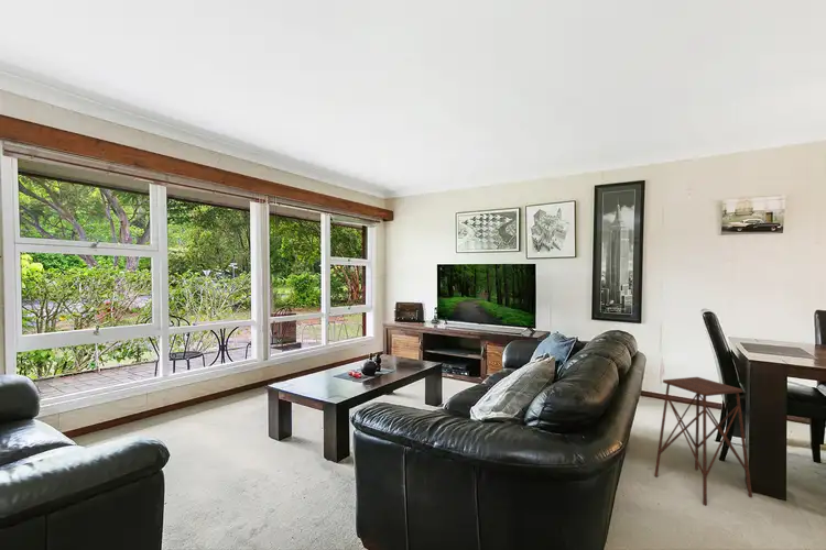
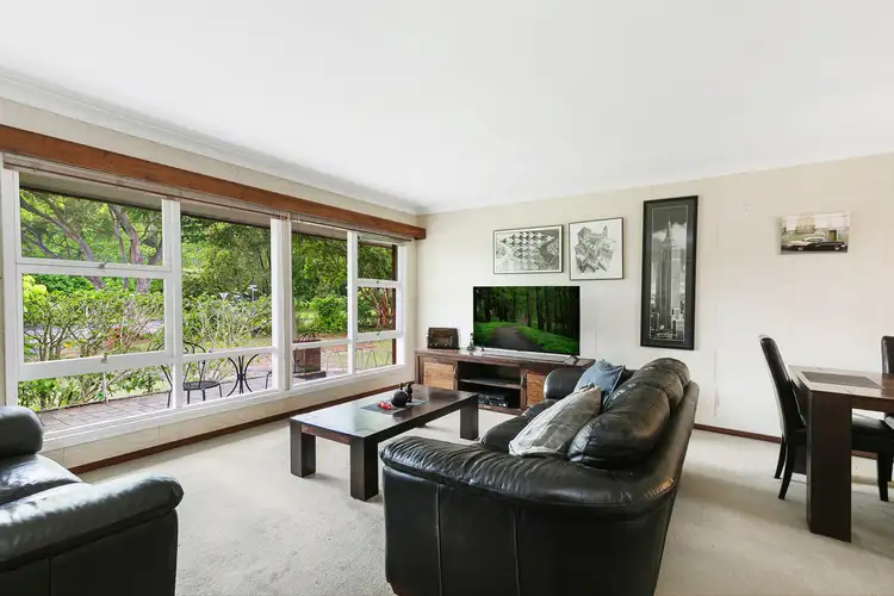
- side table (703, 435)
